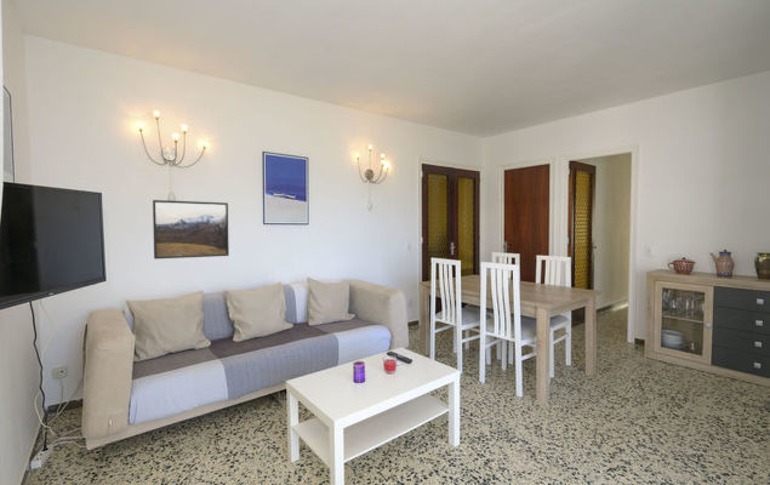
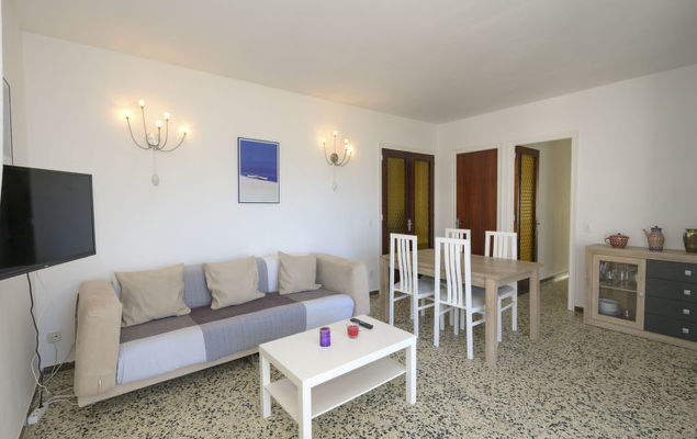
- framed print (193, 229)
